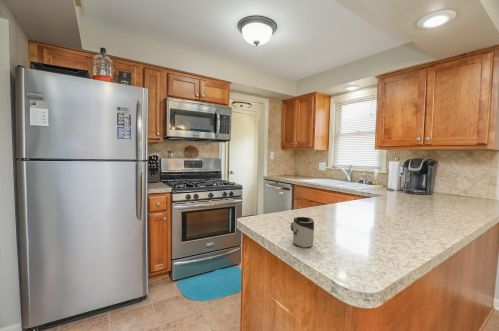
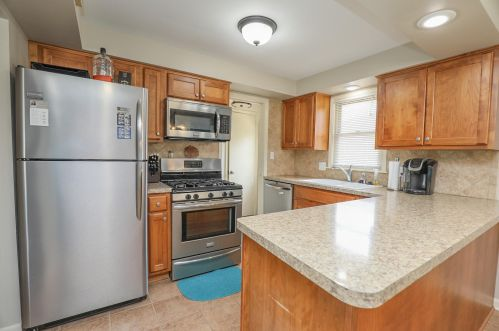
- cup (300, 230)
